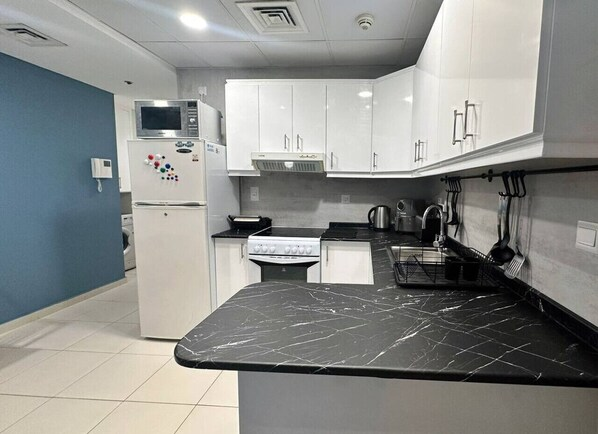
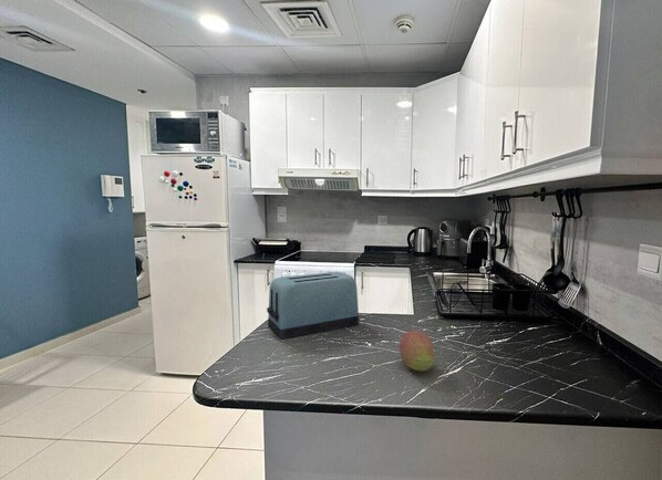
+ toaster (312, 301)
+ fruit (416, 351)
